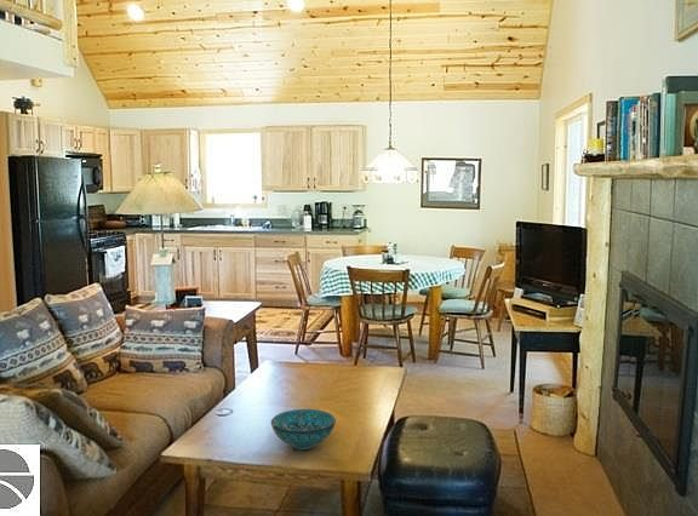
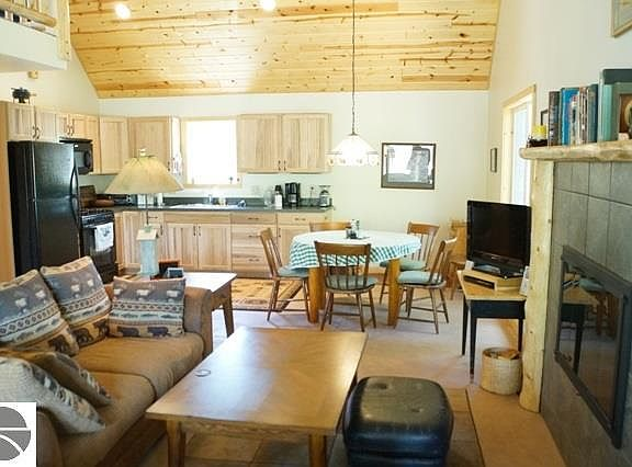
- decorative bowl (303, 431)
